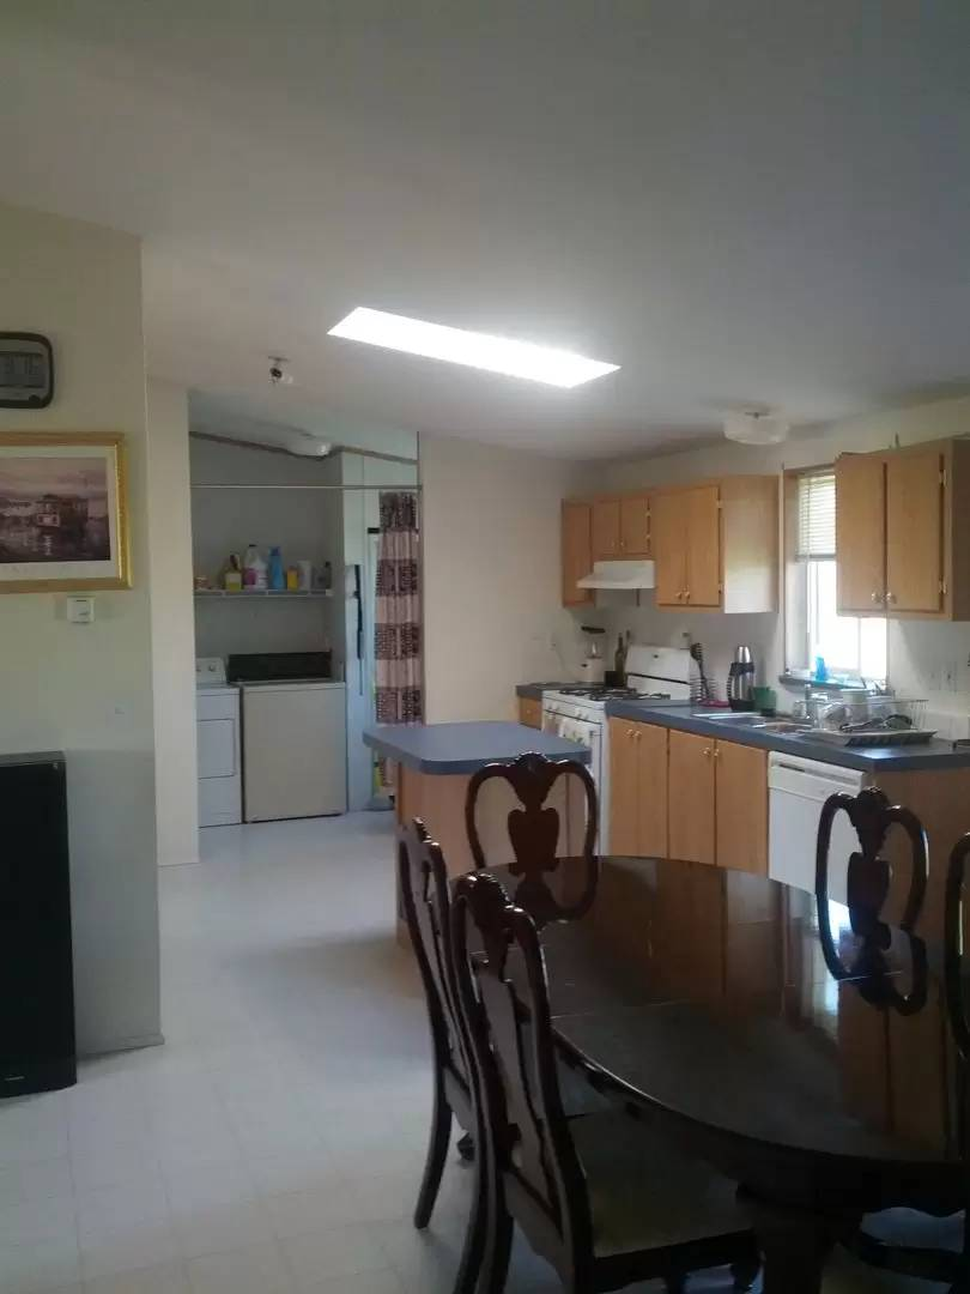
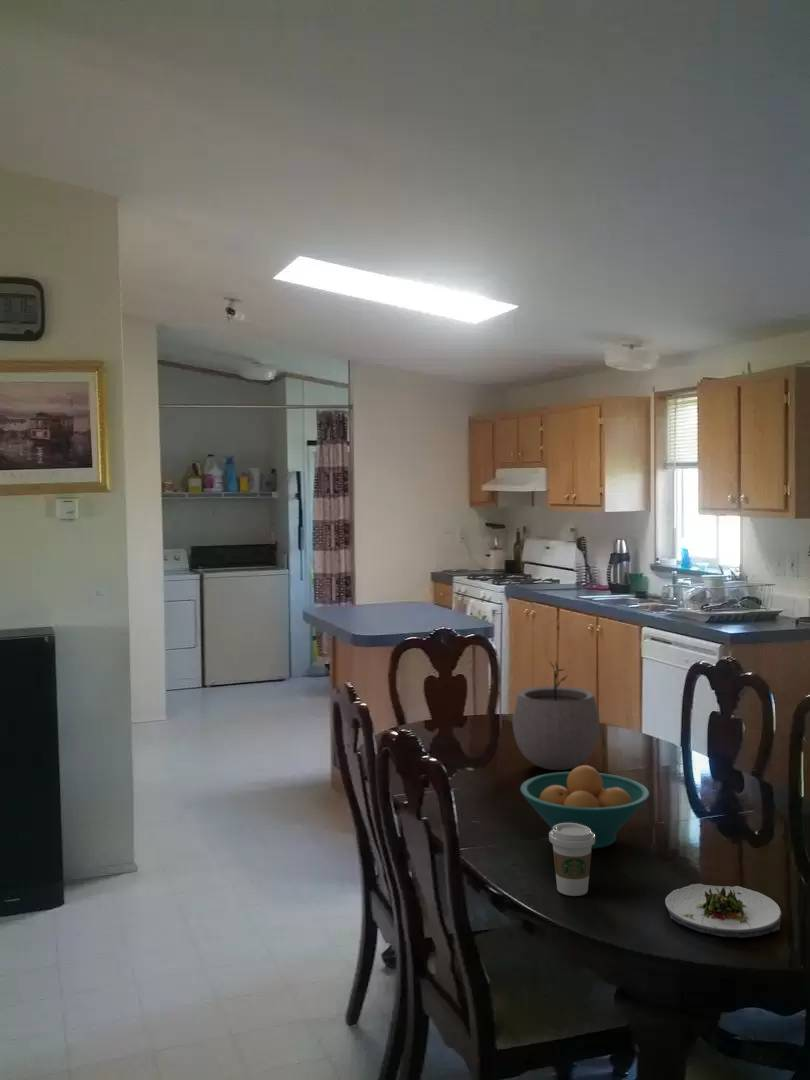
+ plant pot (555, 713)
+ fruit bowl (584, 802)
+ coffee cup (572, 859)
+ salad plate (722, 902)
